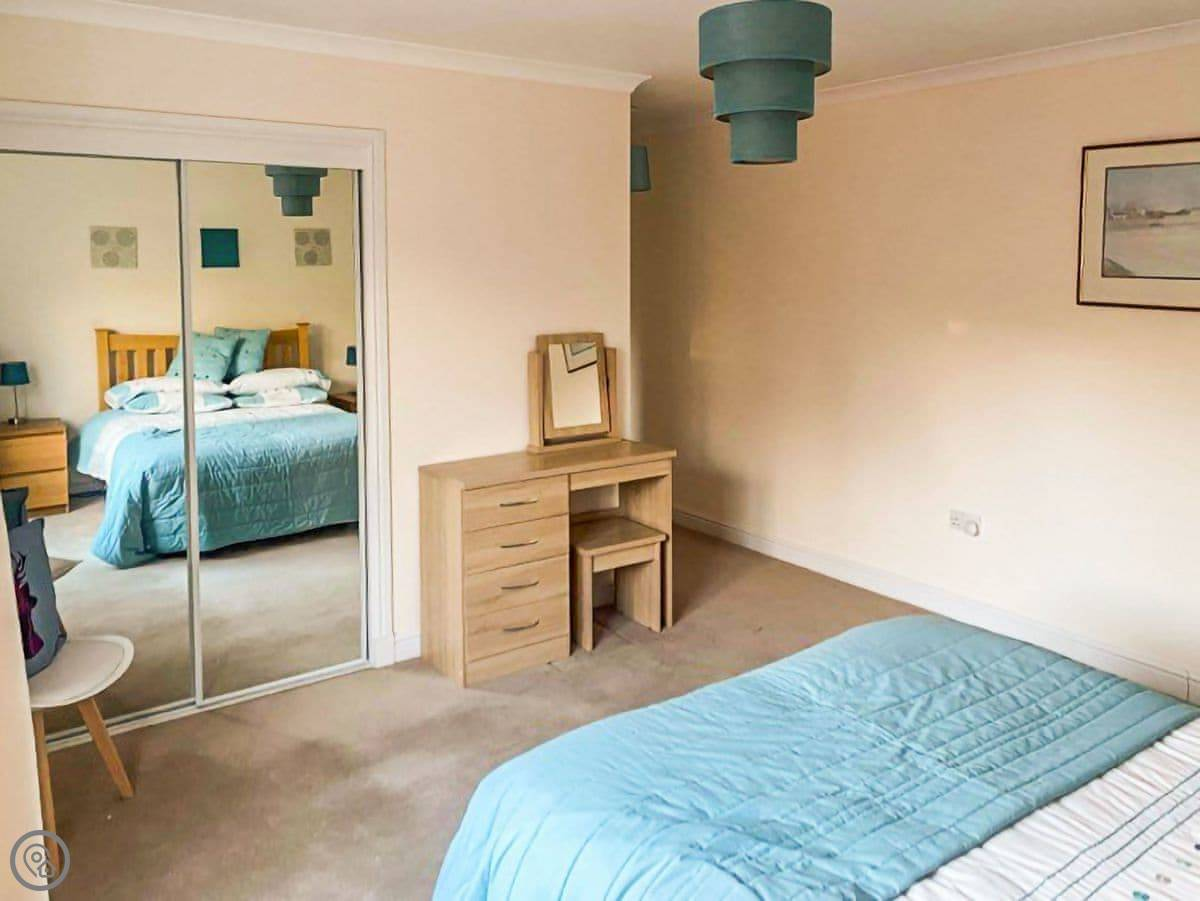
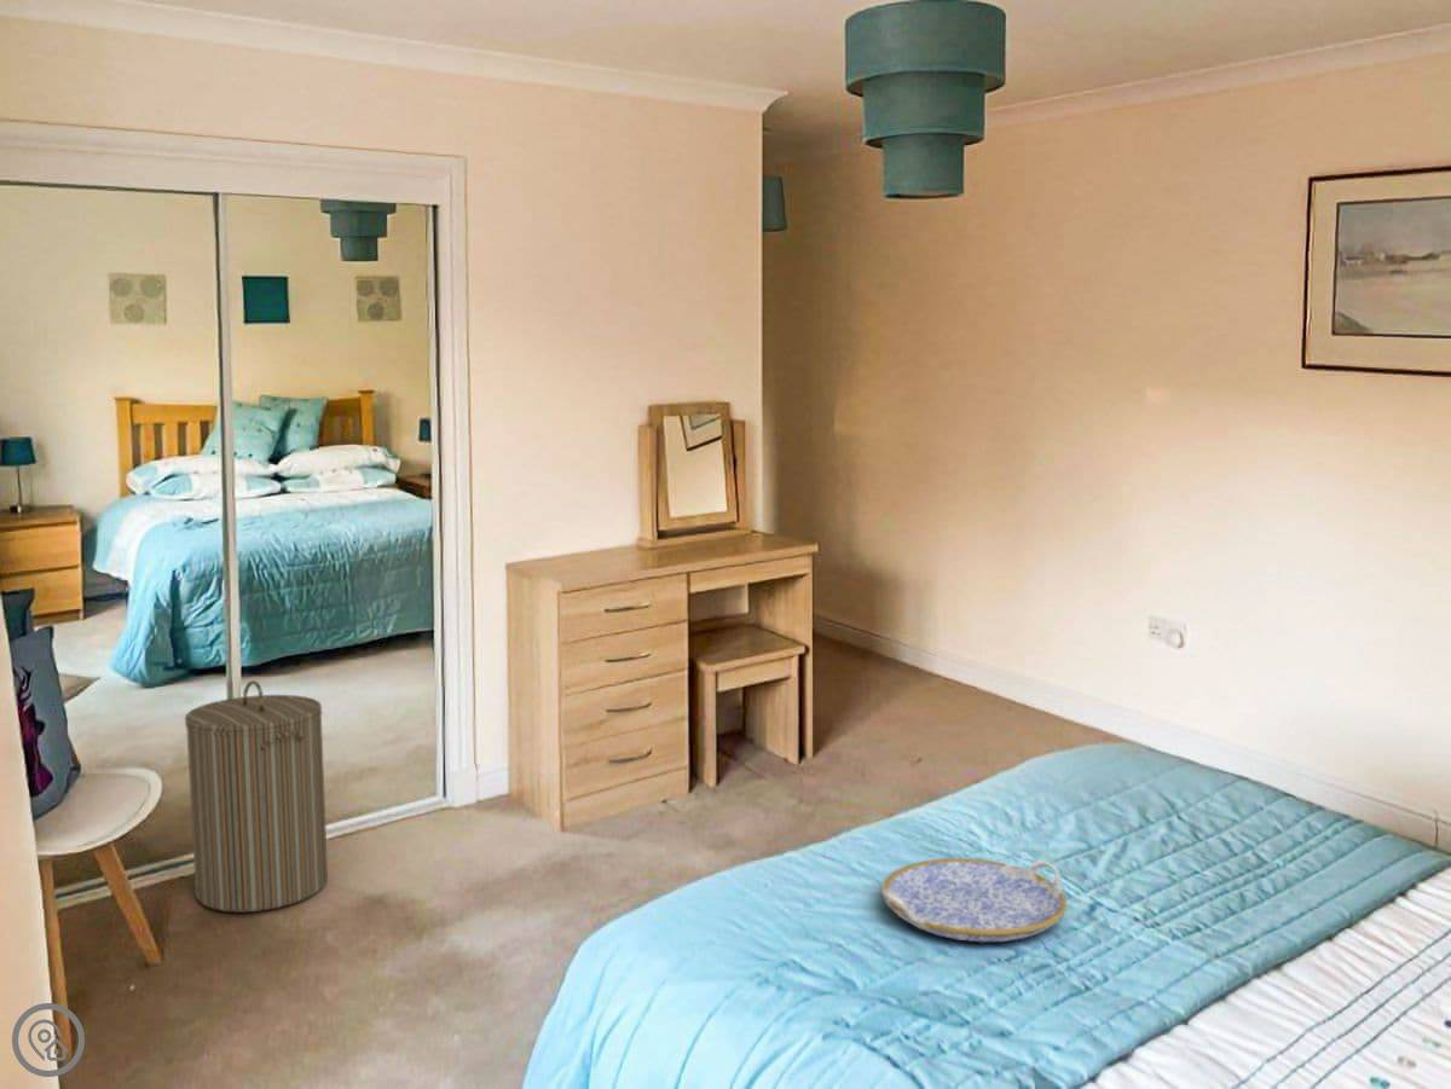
+ laundry hamper (258, 784)
+ serving tray (972, 896)
